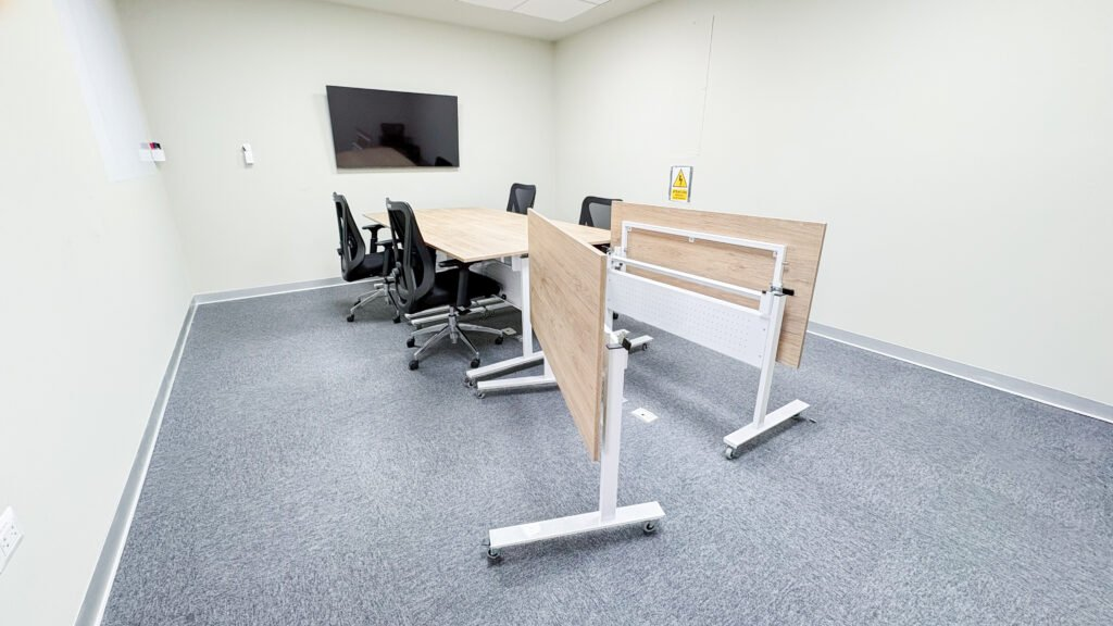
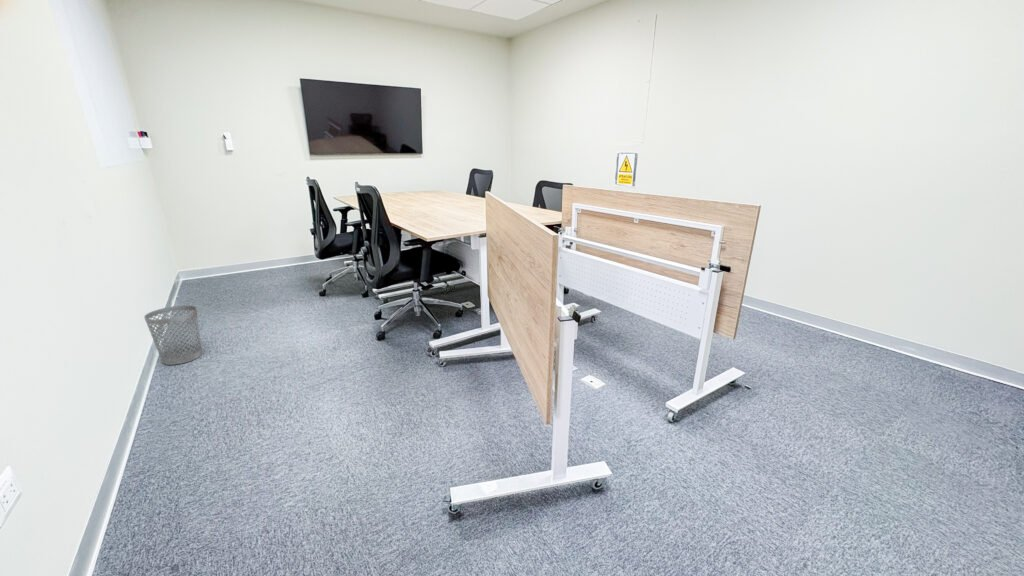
+ wastebasket (176, 335)
